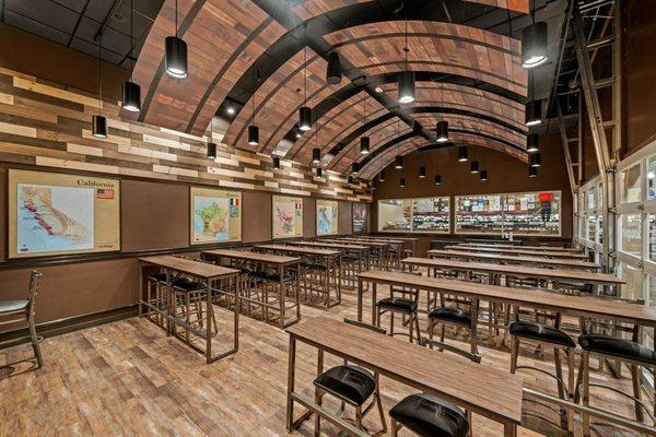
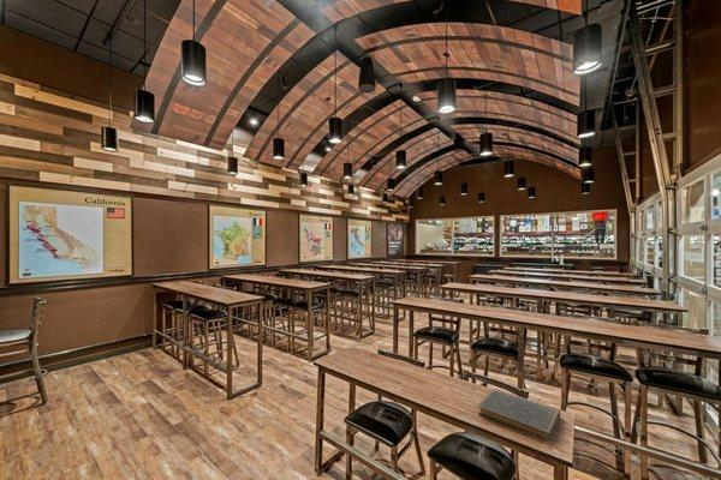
+ book (518, 412)
